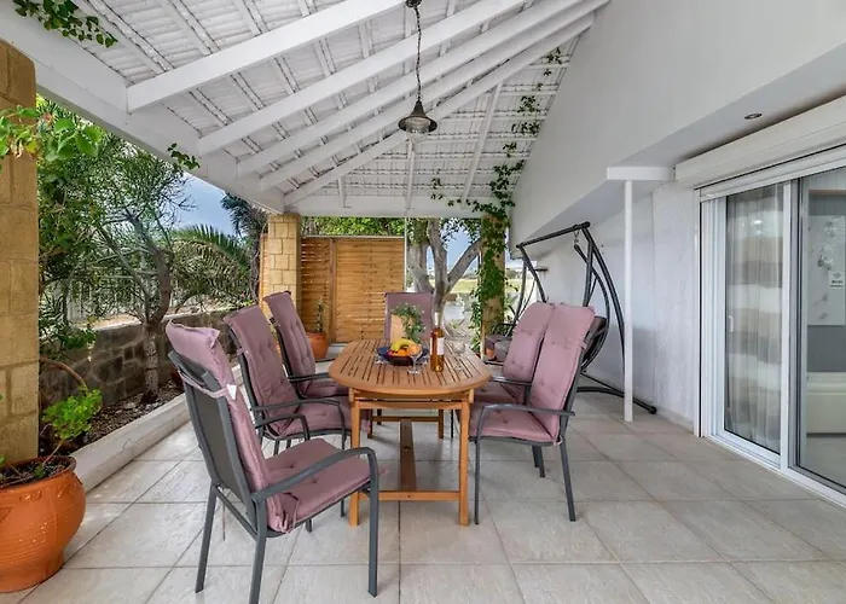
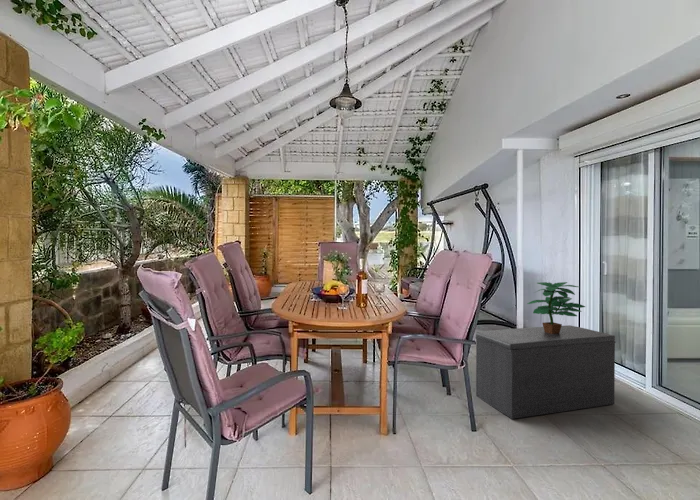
+ potted plant (555, 307)
+ bench (543, 366)
